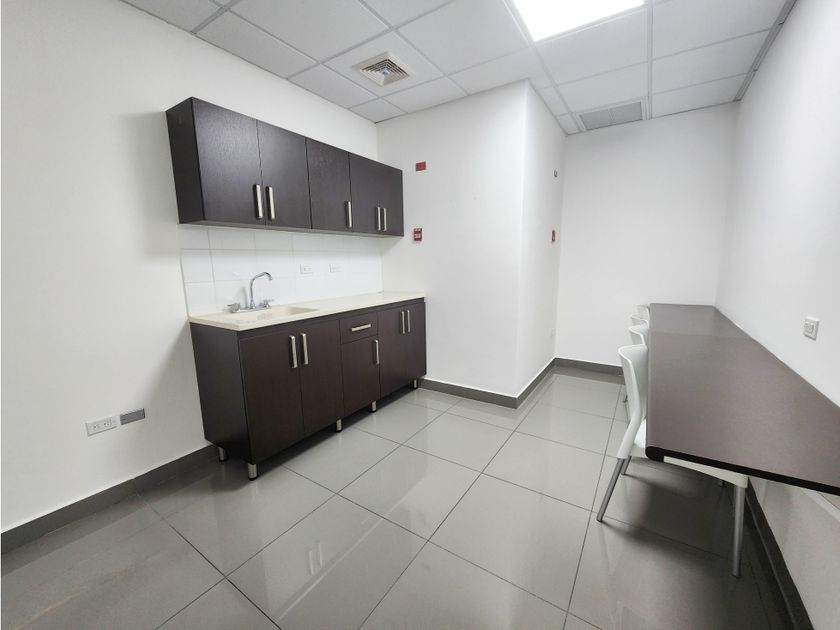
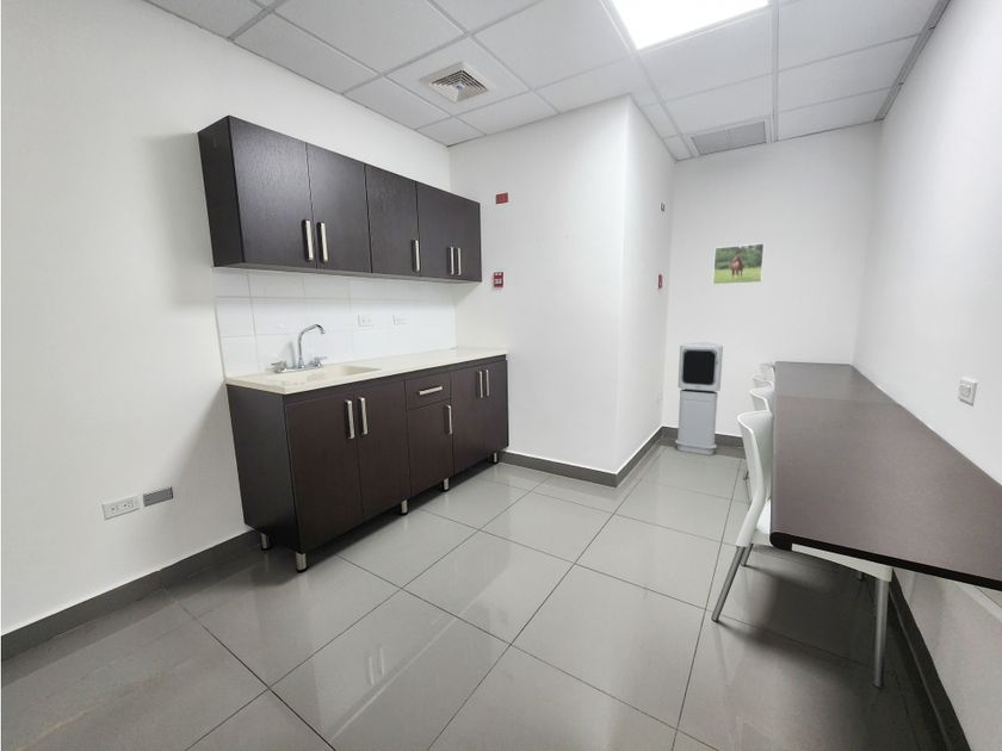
+ air purifier (699, 396)
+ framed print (737, 265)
